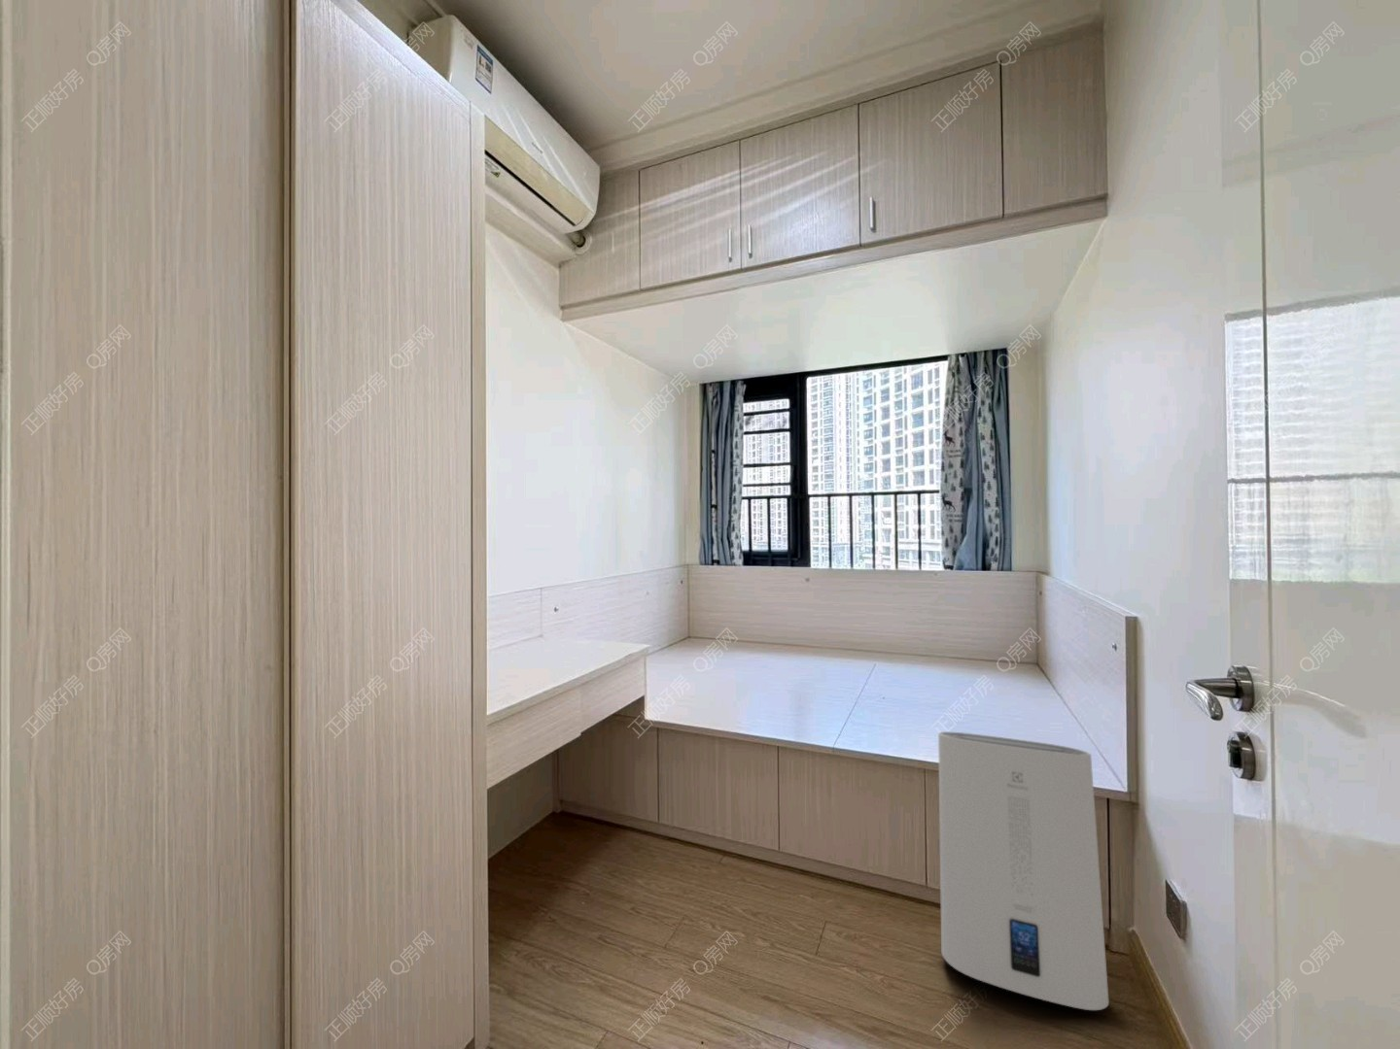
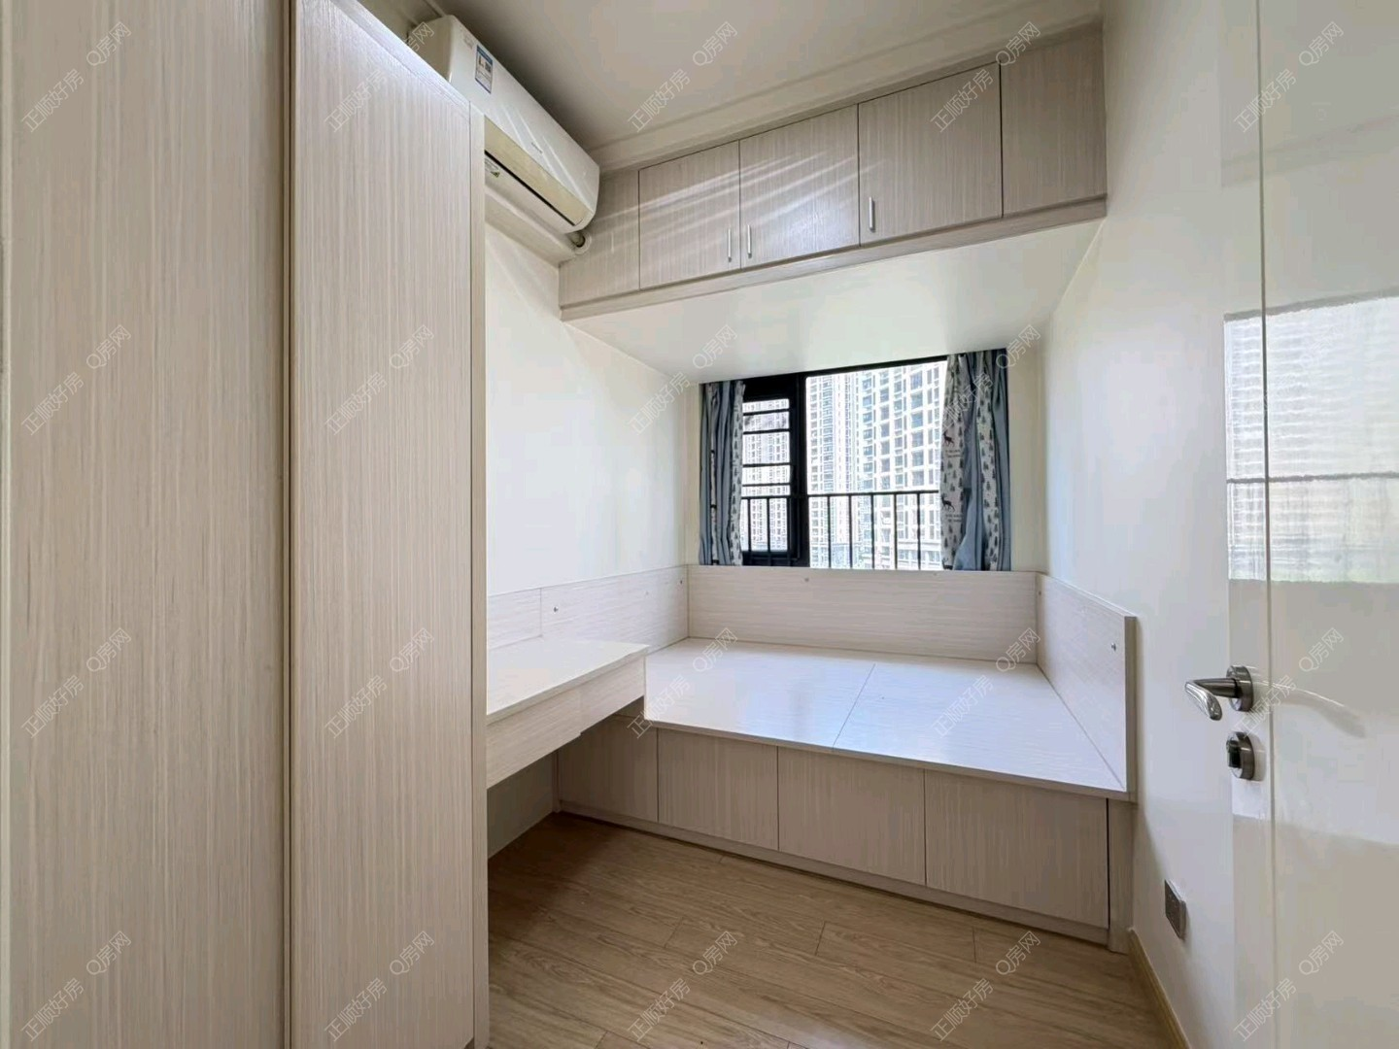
- water heater (1015, 853)
